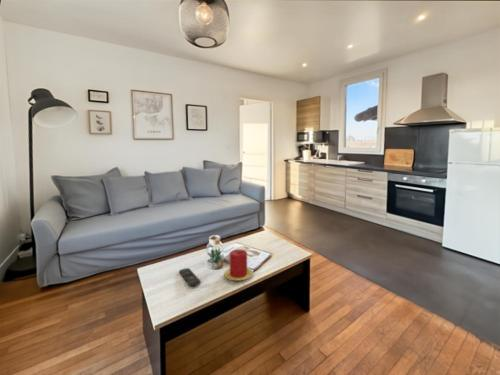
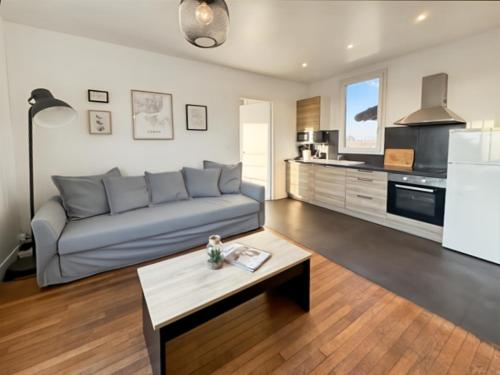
- remote control (189, 276)
- candle (238, 264)
